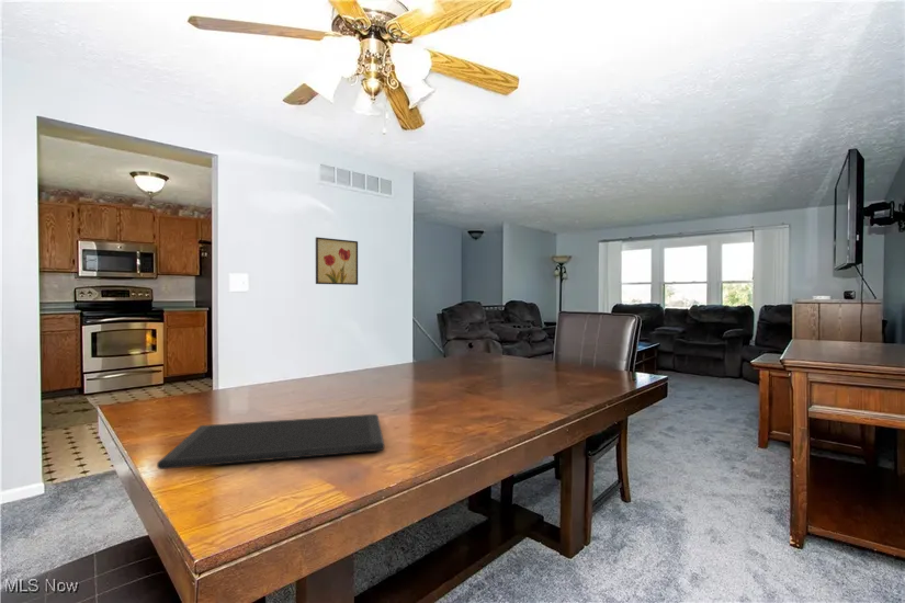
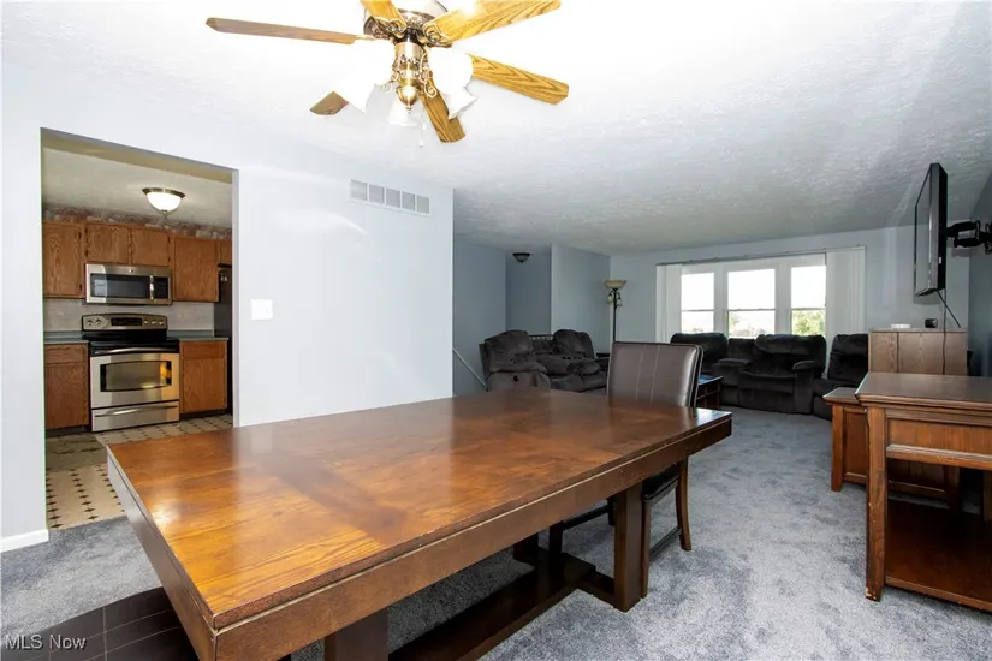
- cutting board (285, 437)
- wall art (337, 261)
